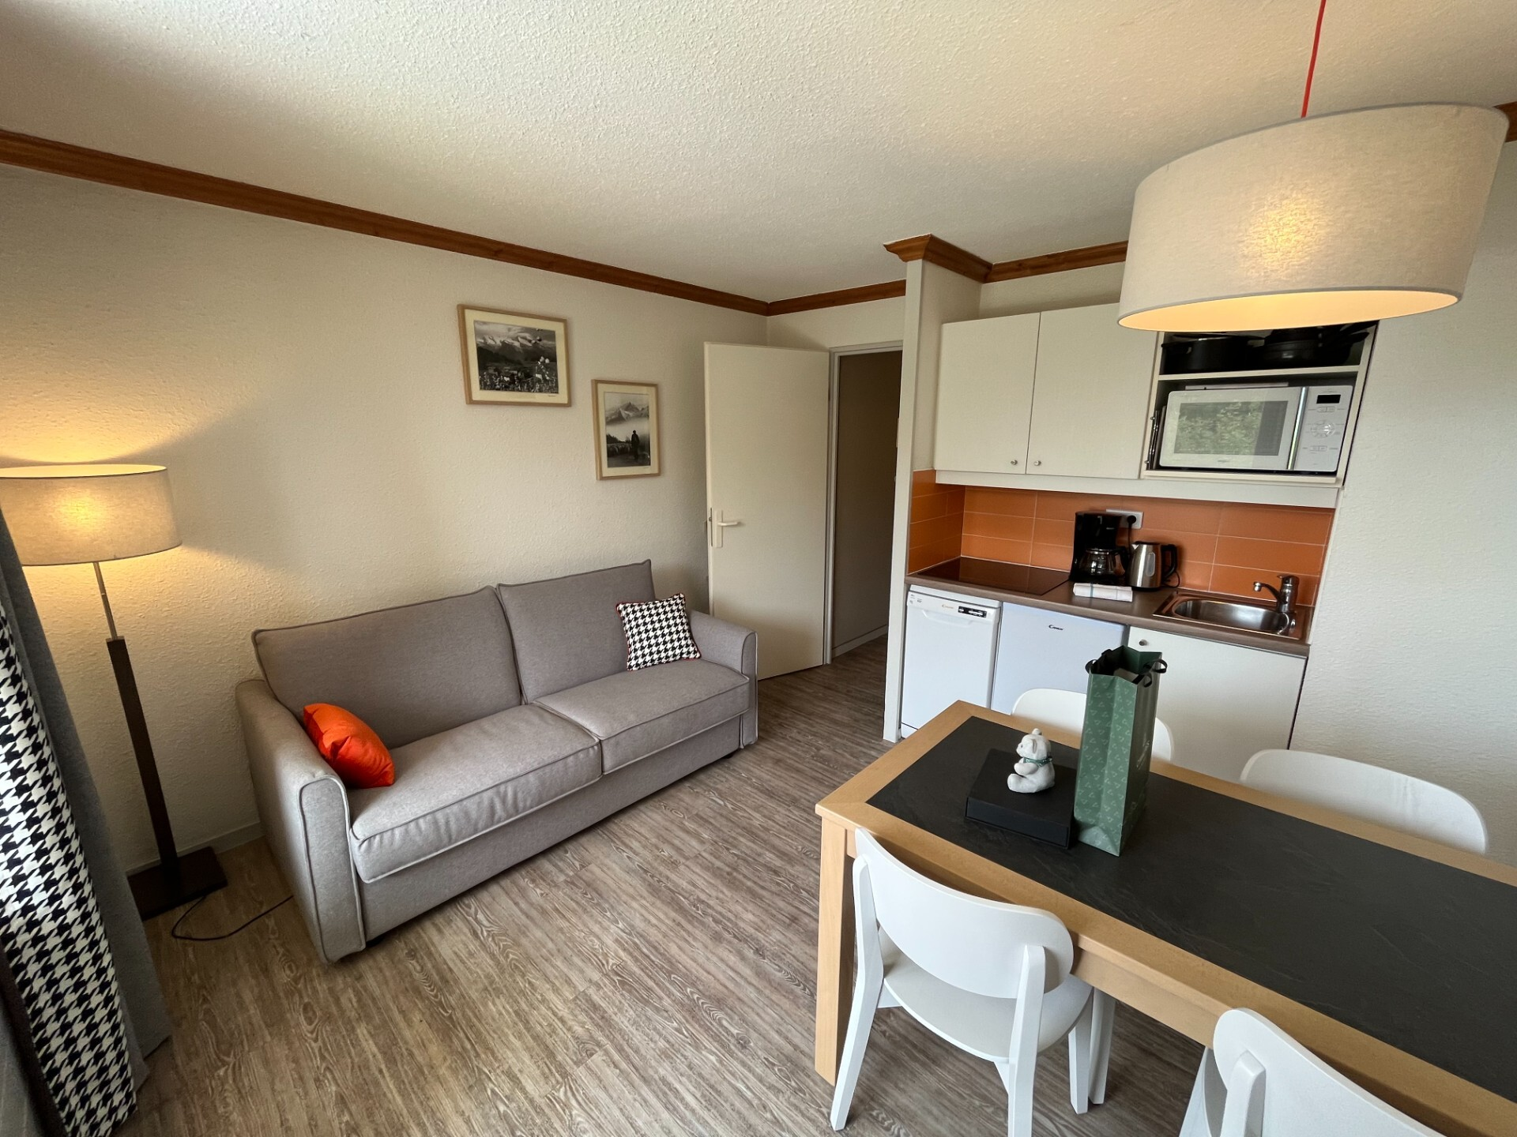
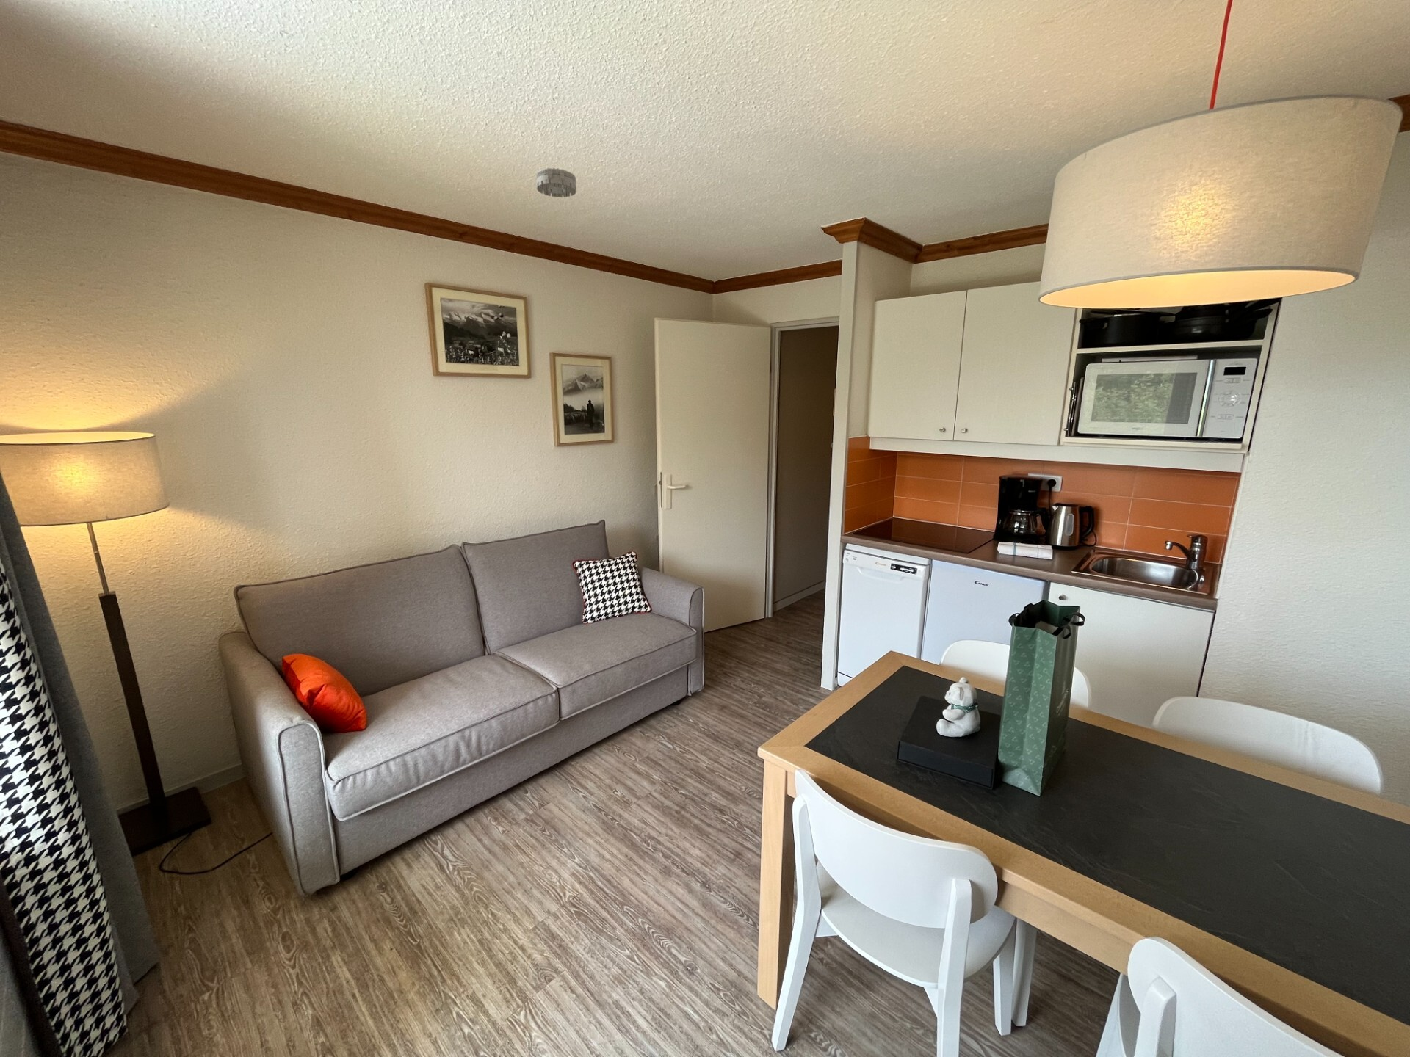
+ smoke detector (556, 182)
